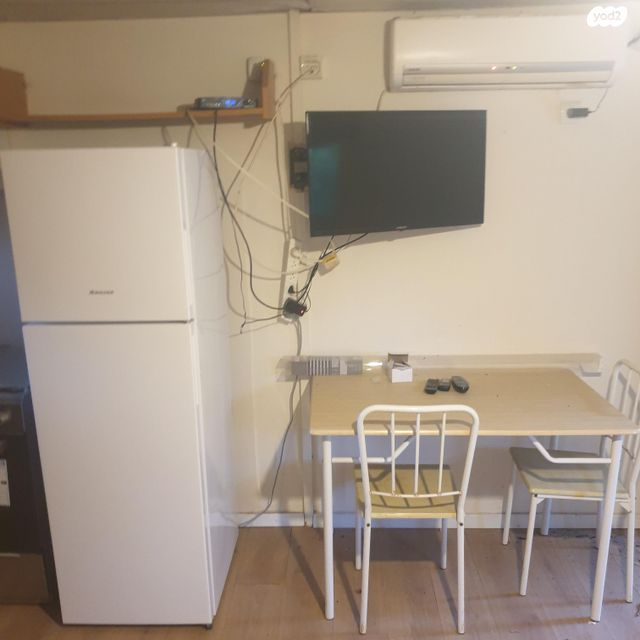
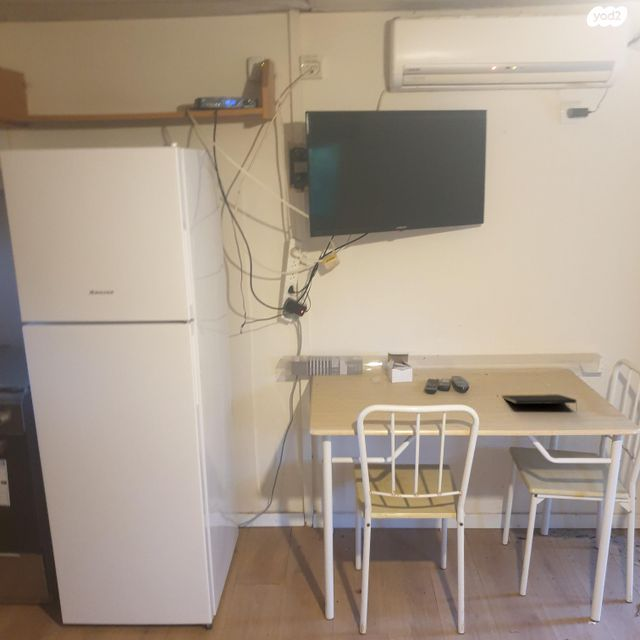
+ notepad (537, 399)
